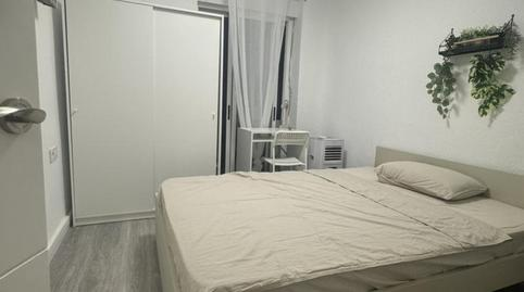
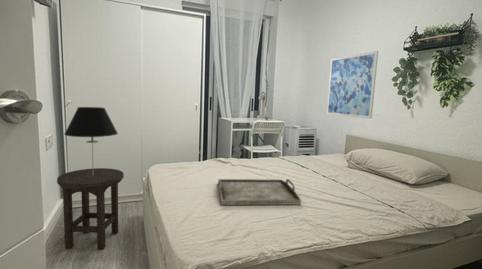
+ table lamp (92, 142)
+ wall art (349, 86)
+ serving tray (255, 187)
+ stool (88, 207)
